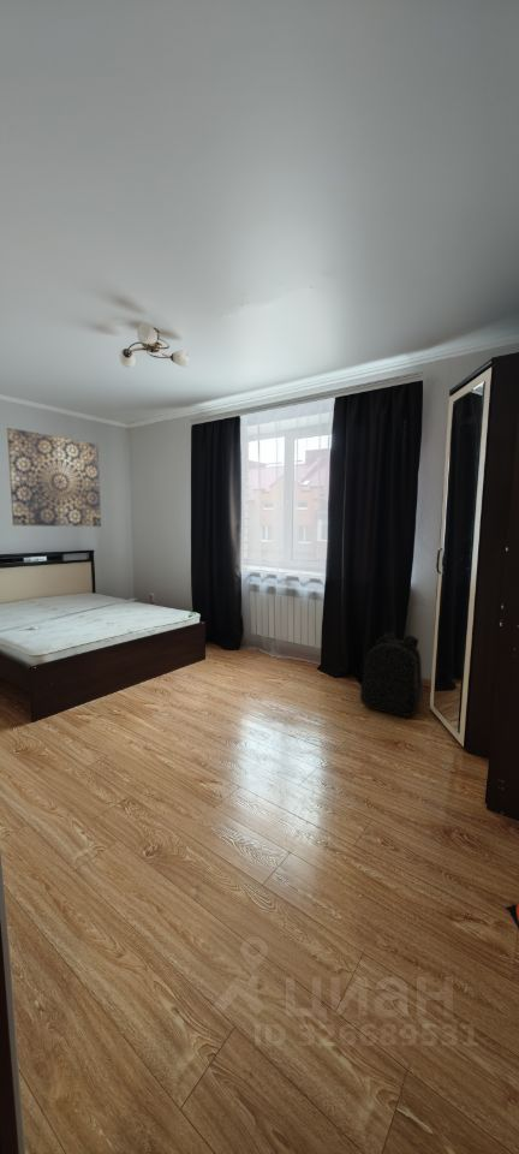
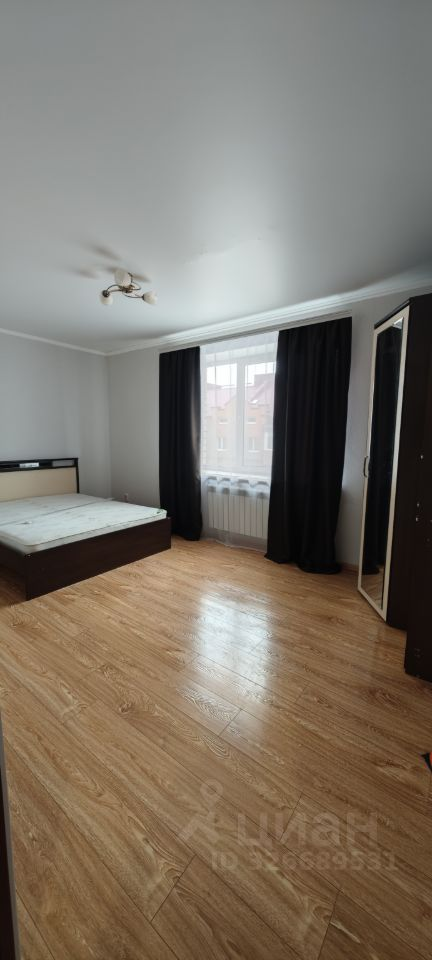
- backpack (394, 671)
- wall art (58, 482)
